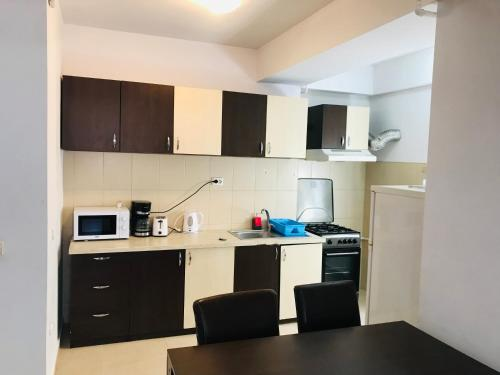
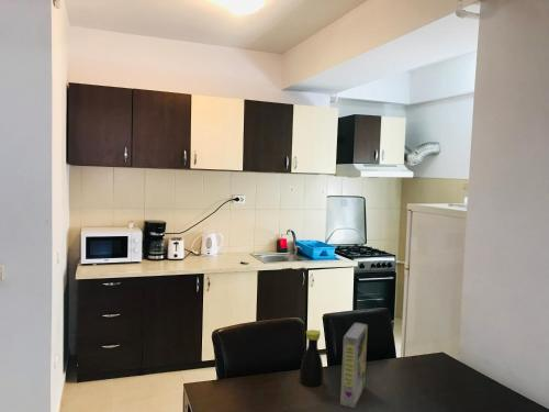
+ cereal box (354, 363)
+ bottle (312, 356)
